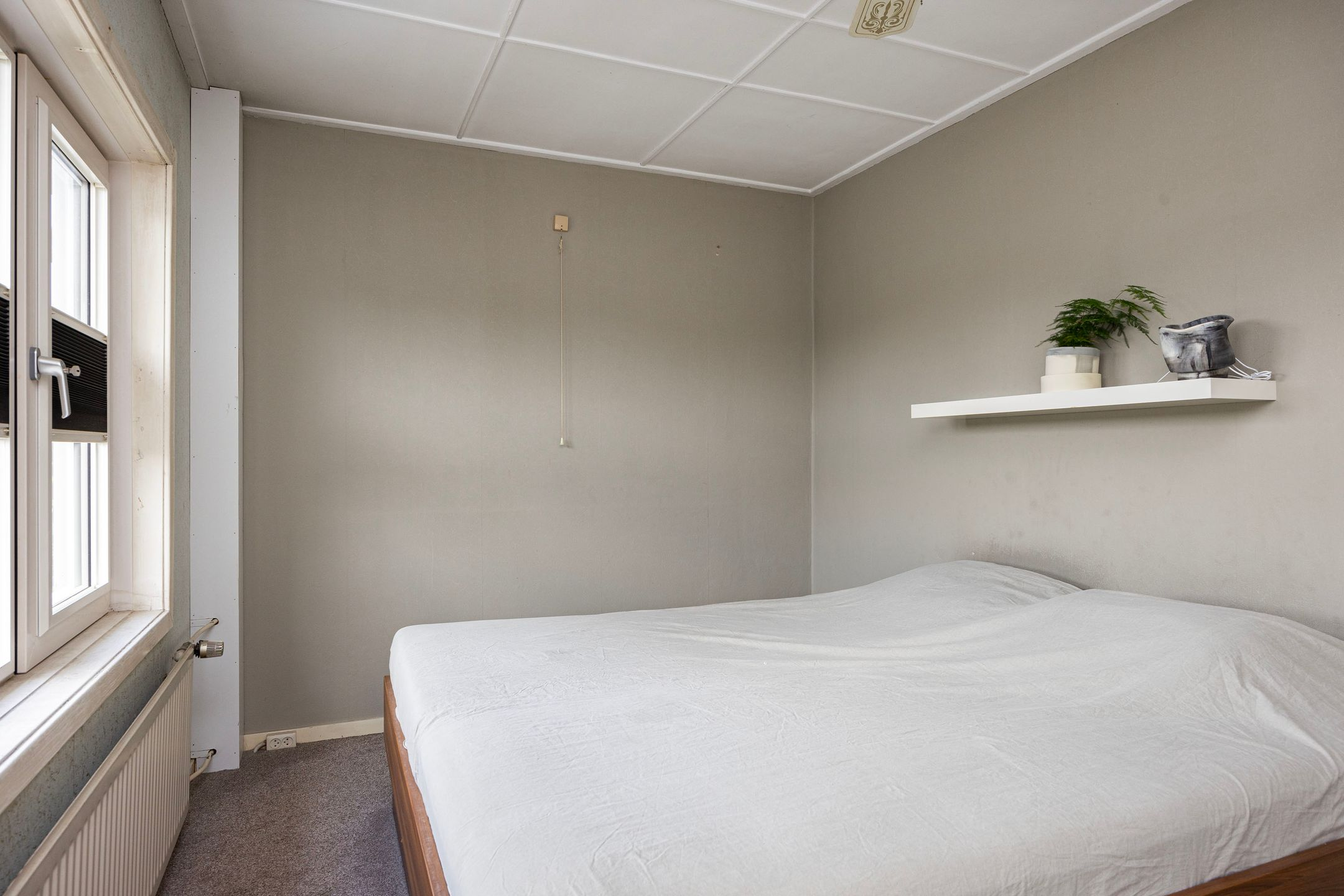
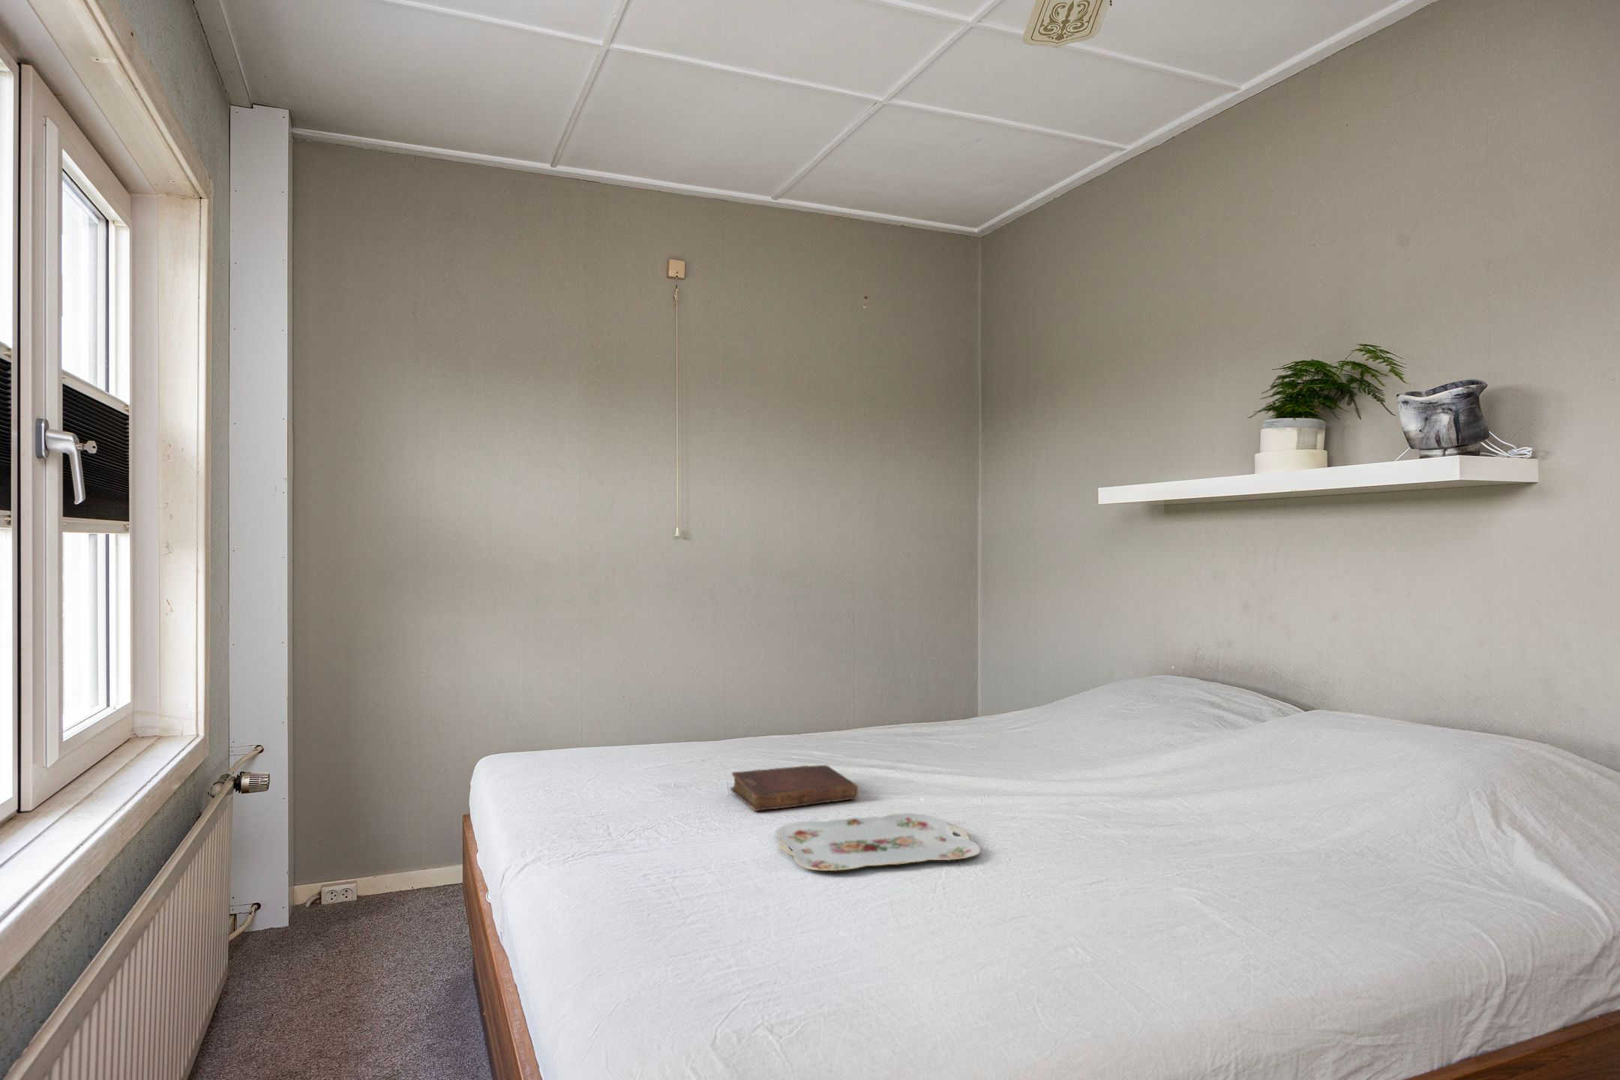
+ diary (792, 786)
+ serving tray (875, 841)
